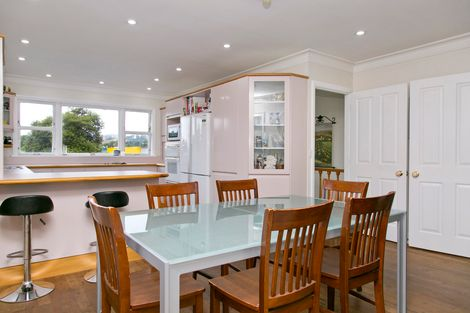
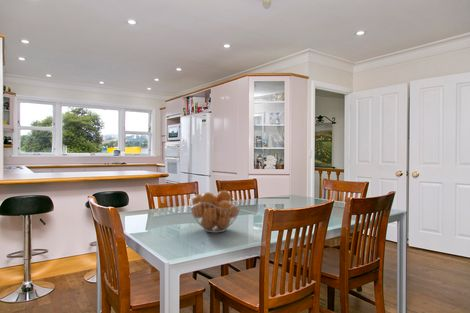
+ fruit basket (215, 210)
